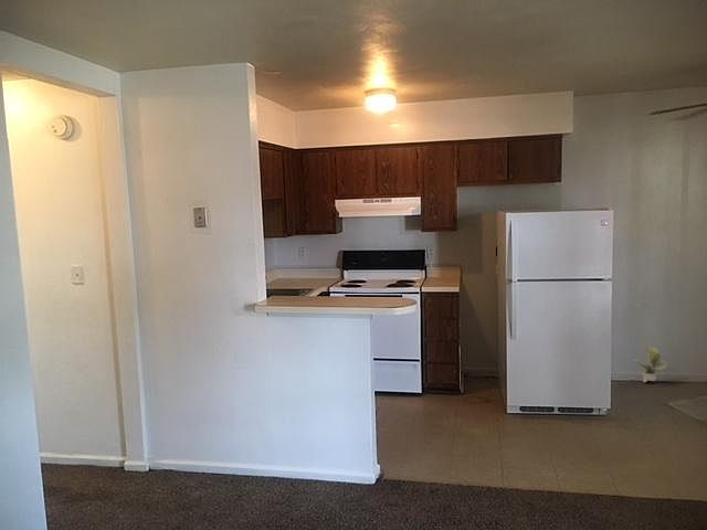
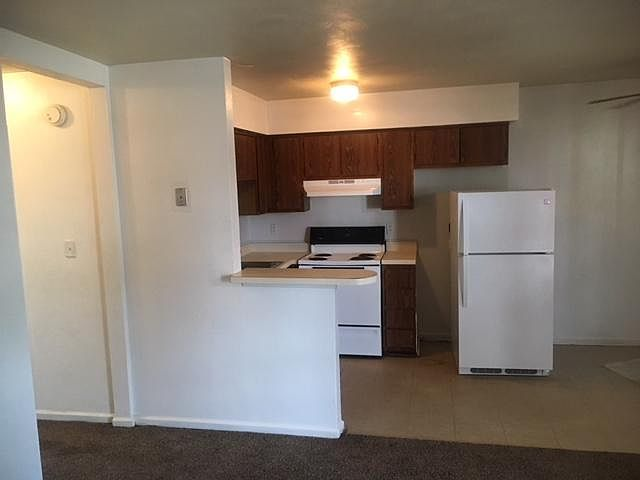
- potted plant (650, 365)
